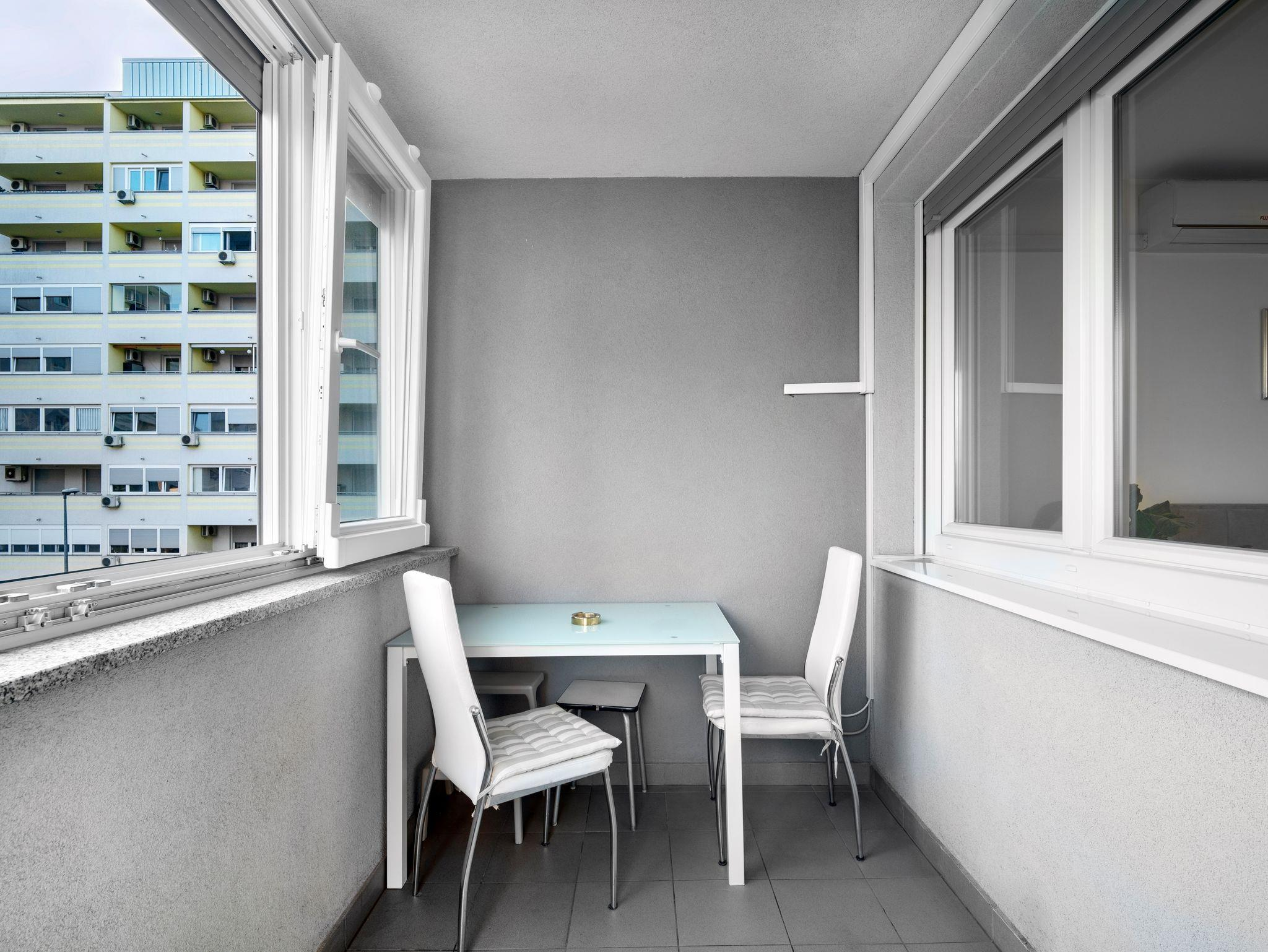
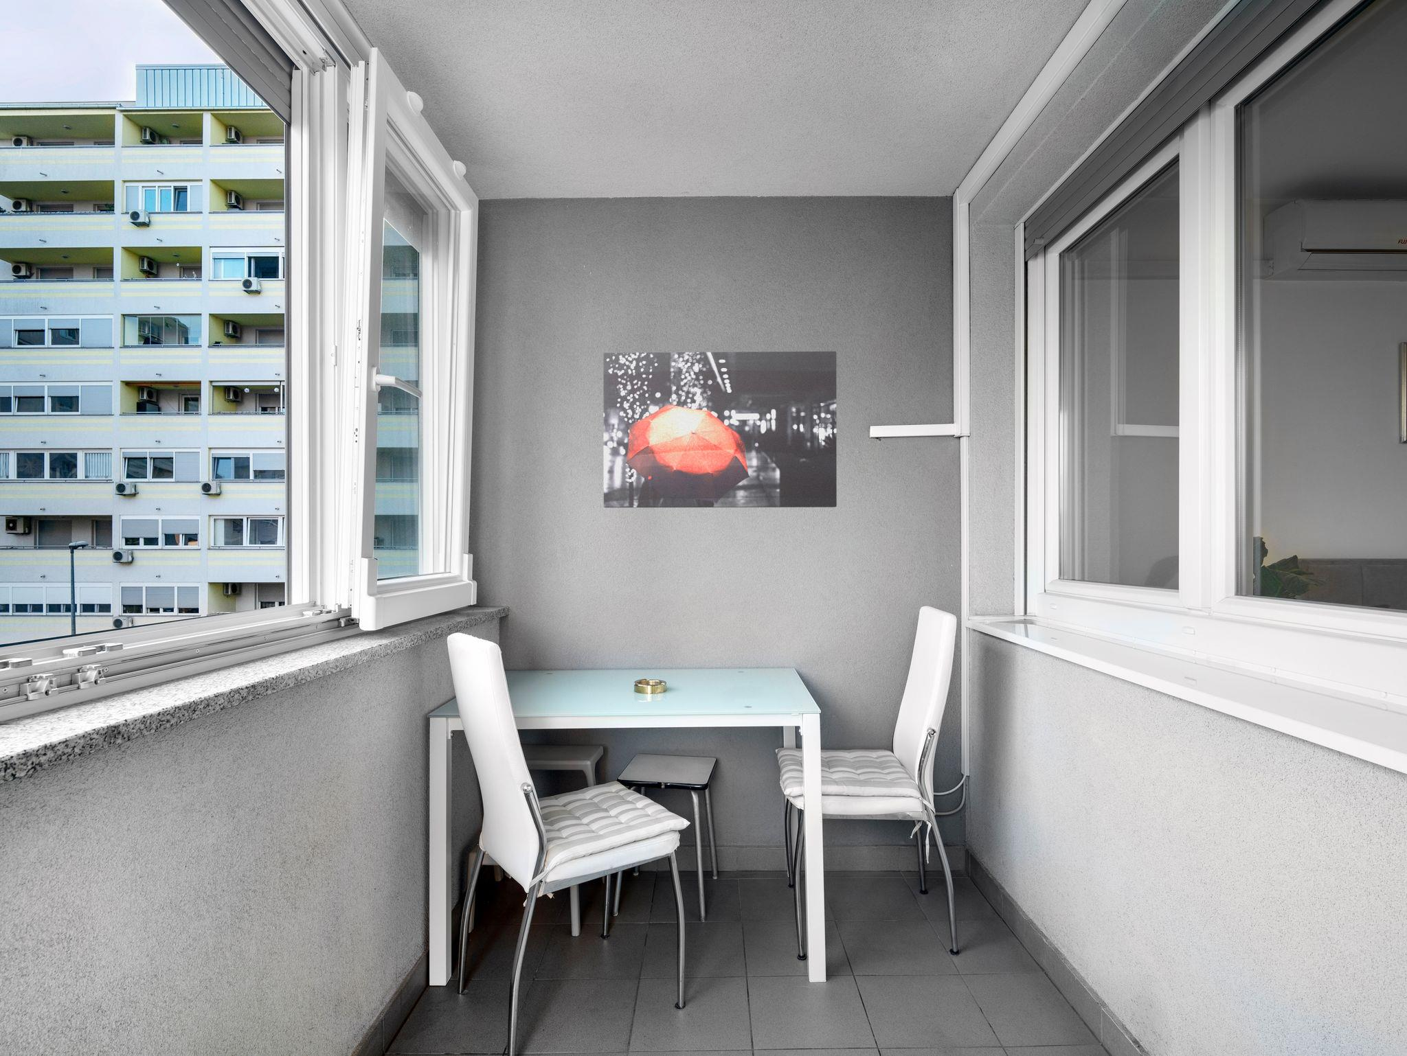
+ wall art (719, 429)
